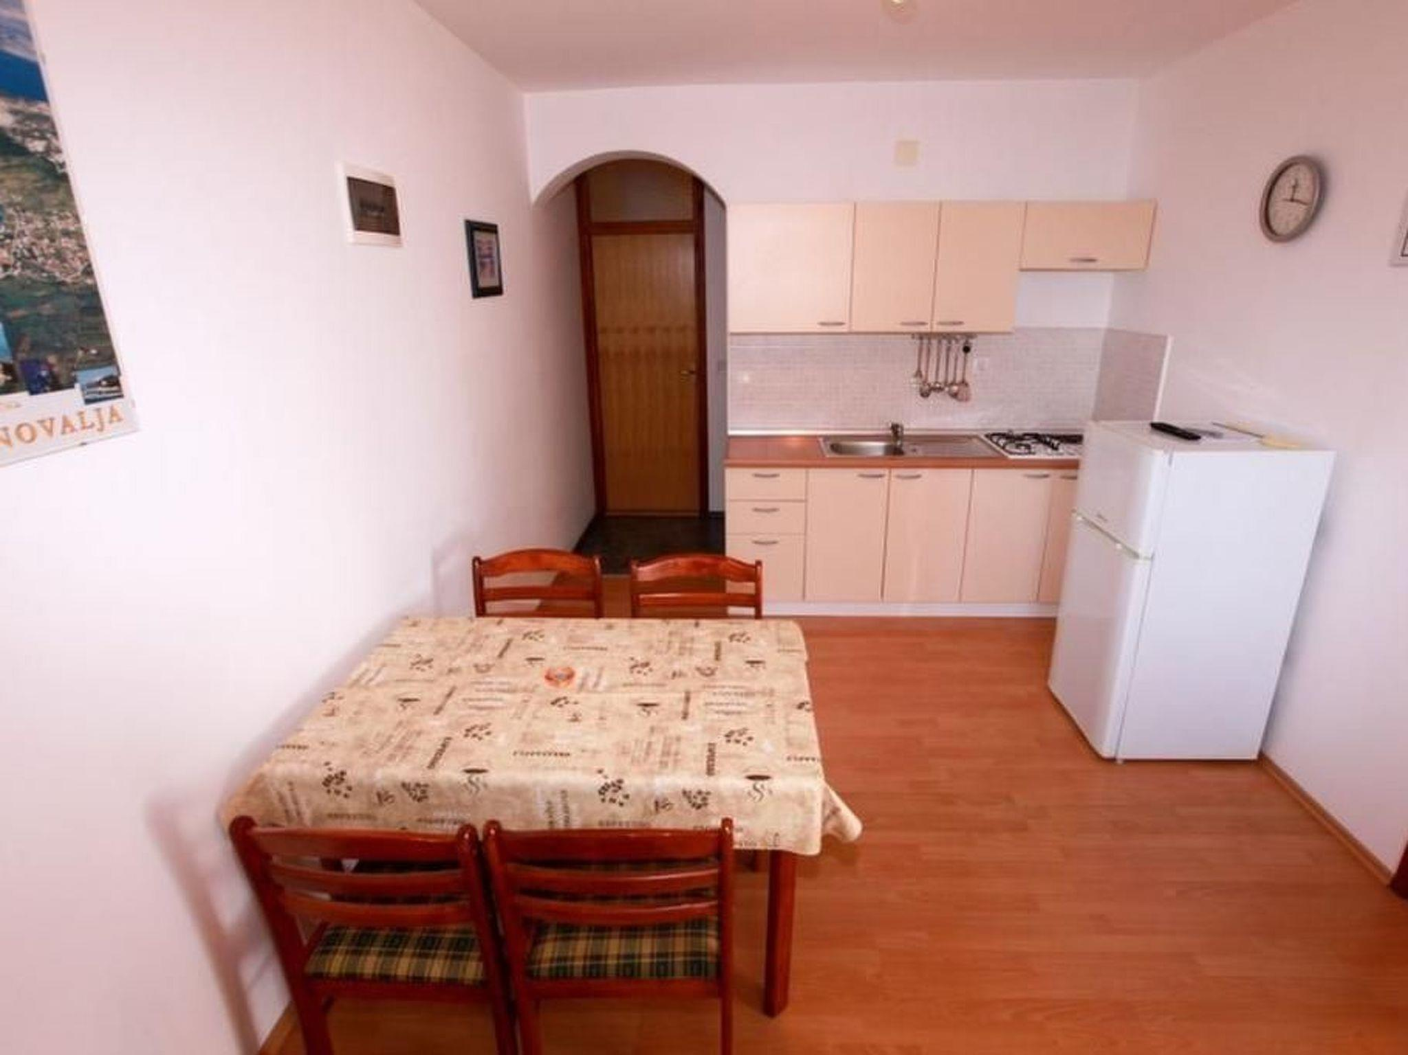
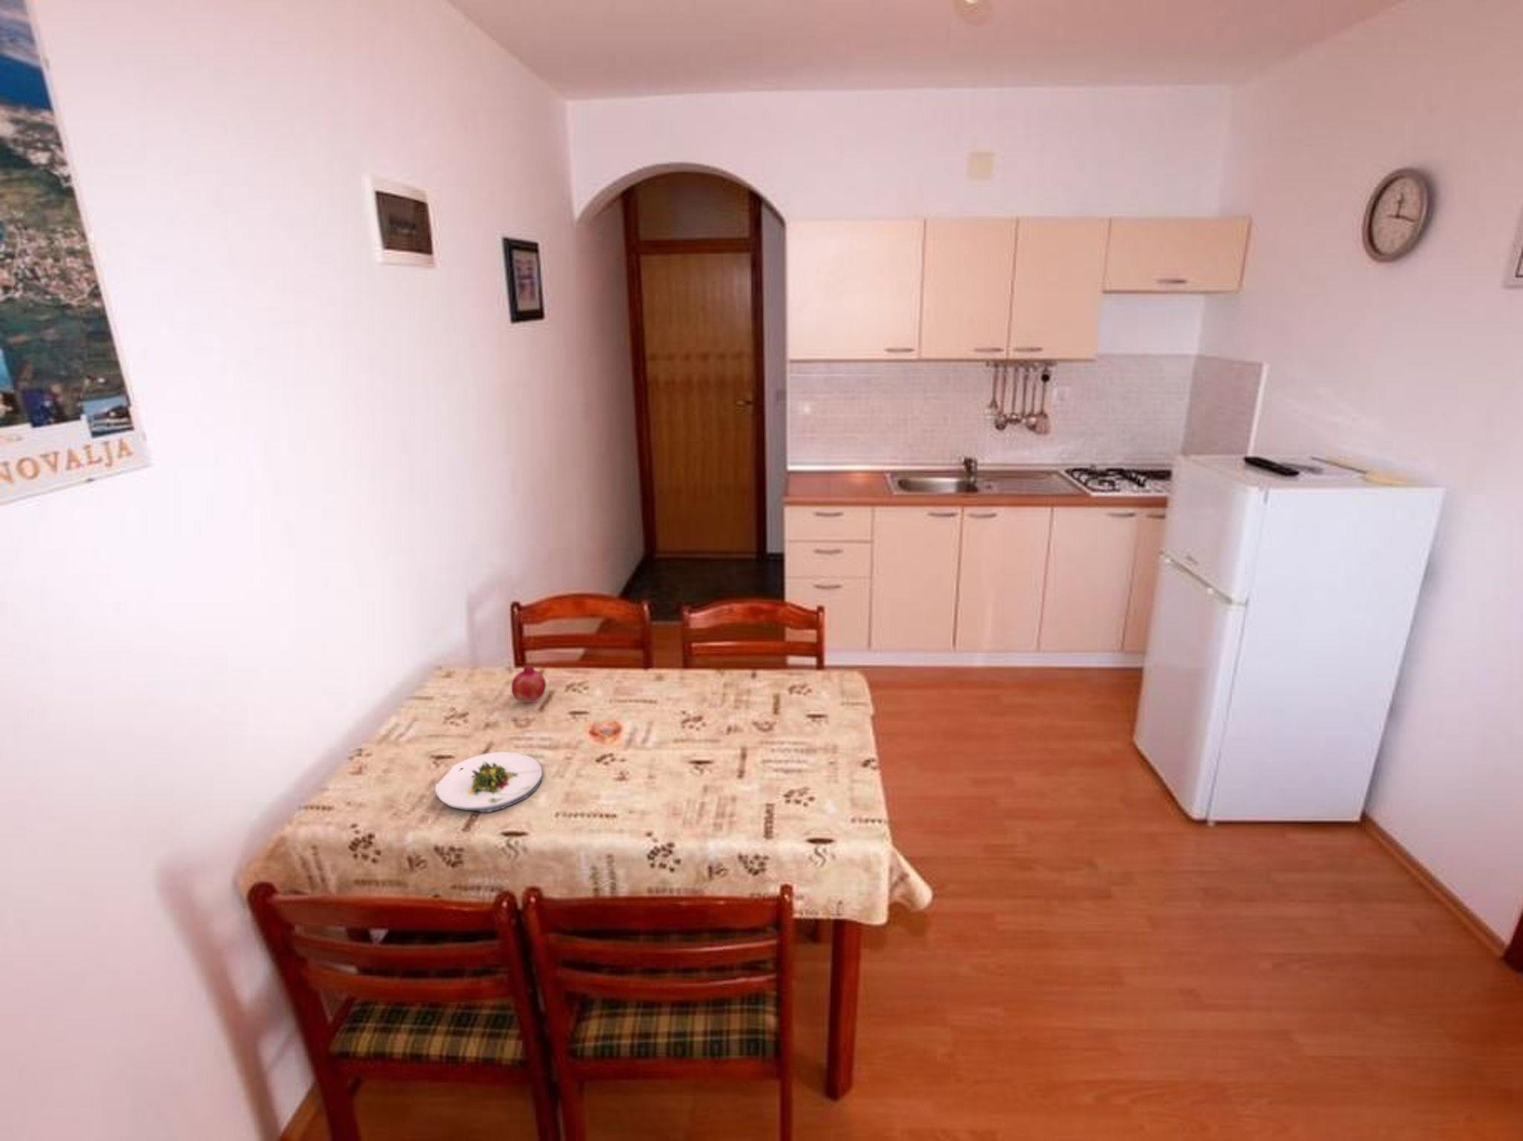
+ fruit (528, 683)
+ salad plate (490, 774)
